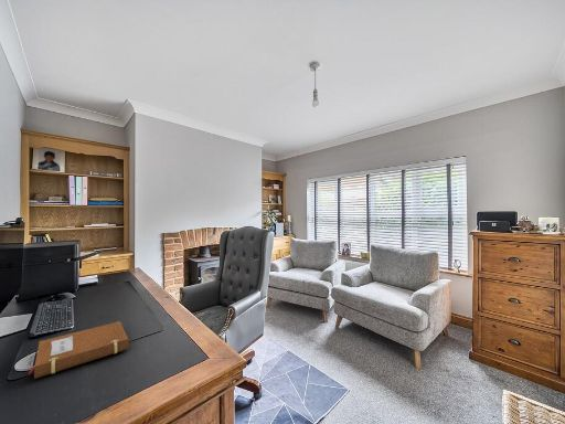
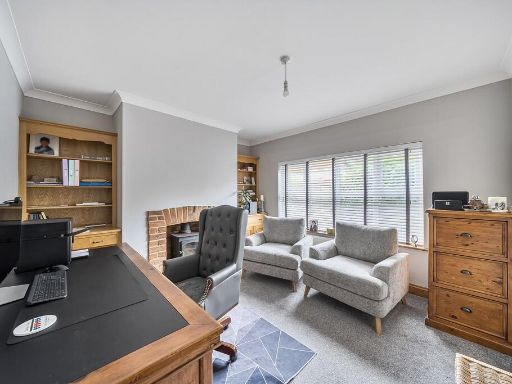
- notebook (82, 346)
